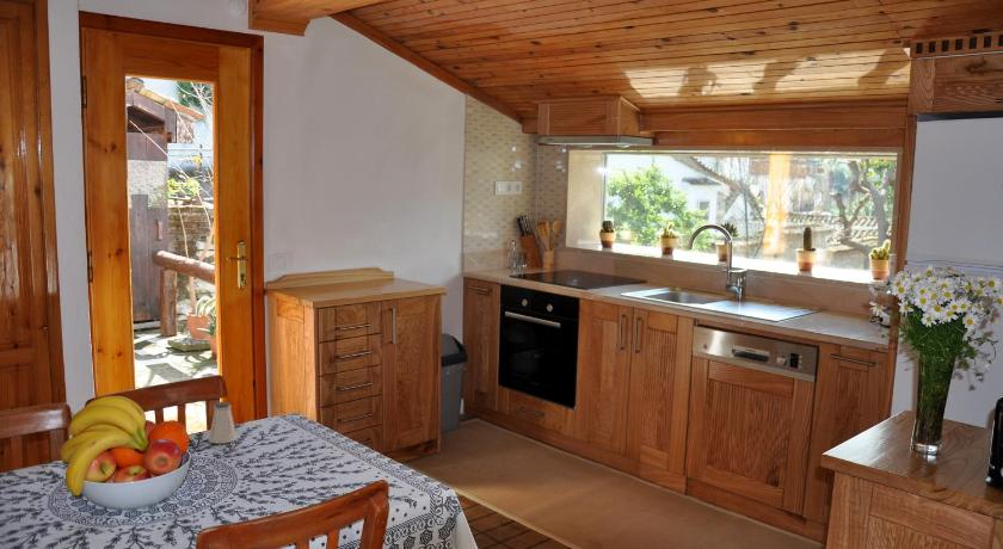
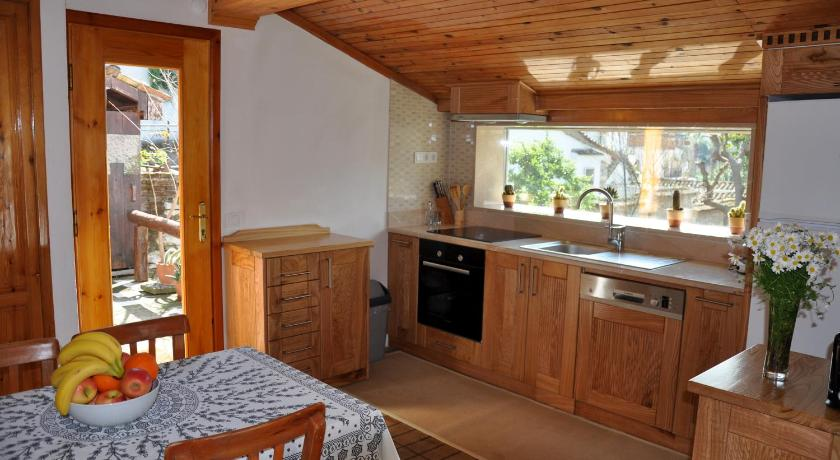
- saltshaker (222, 421)
